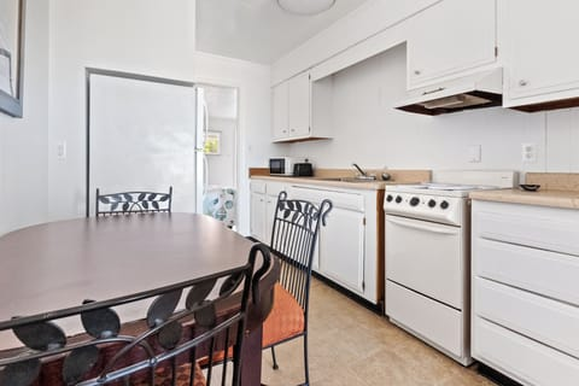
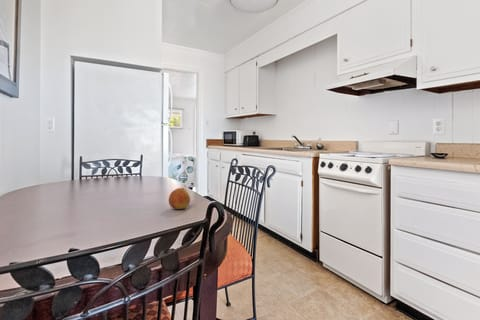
+ fruit (179, 198)
